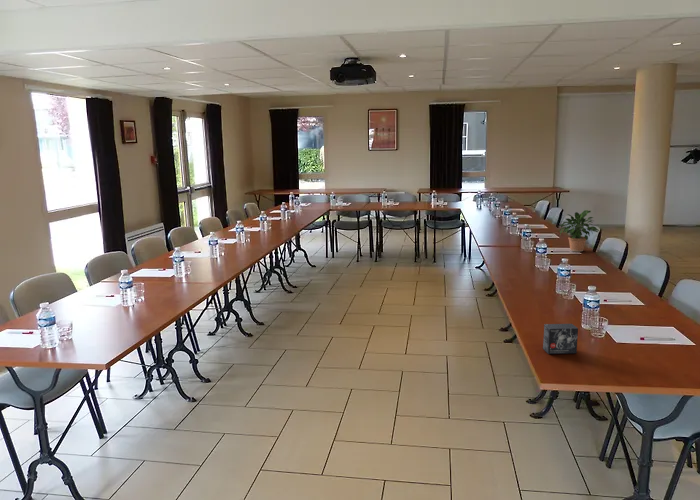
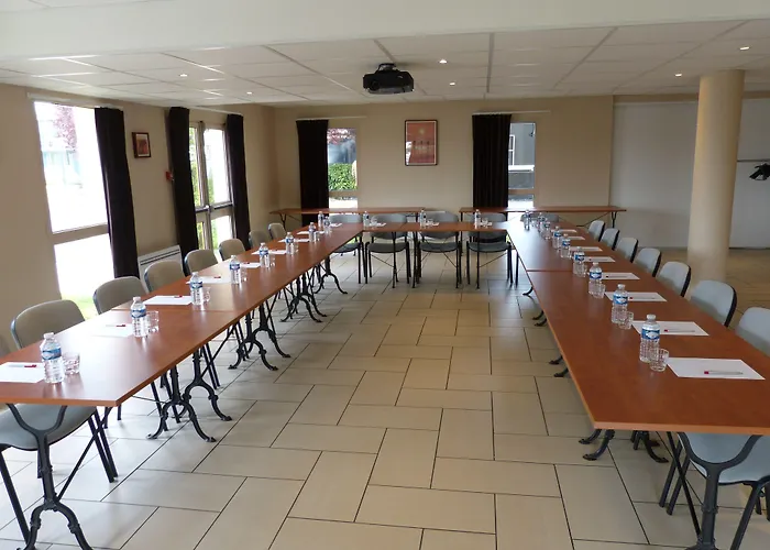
- potted plant (576, 229)
- small box (560, 338)
